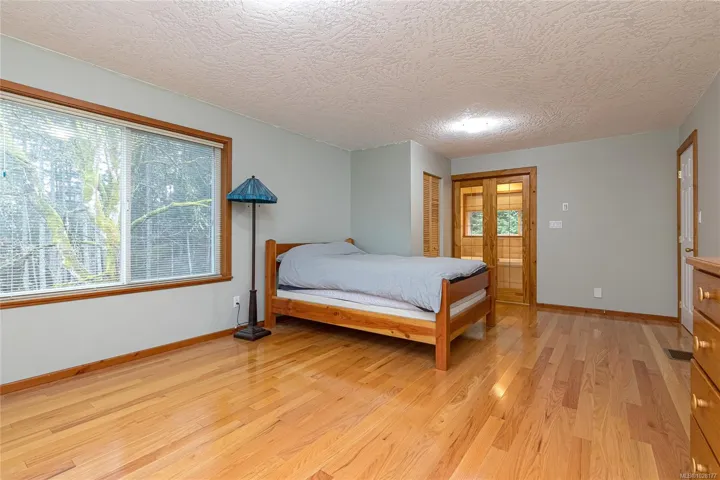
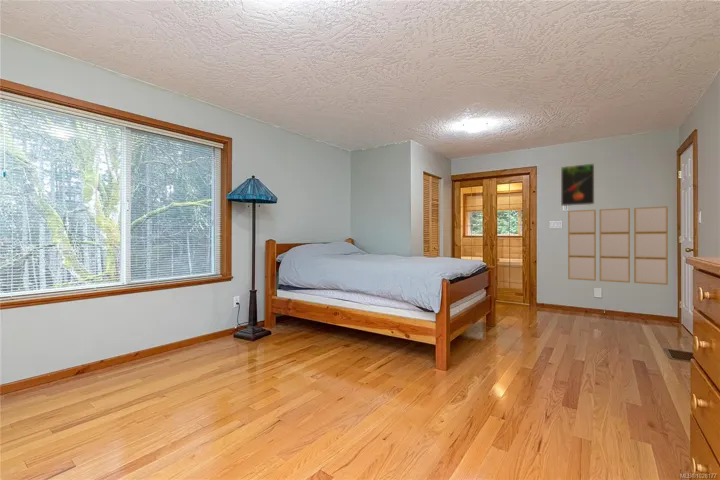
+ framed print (577, 185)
+ home mirror (614, 245)
